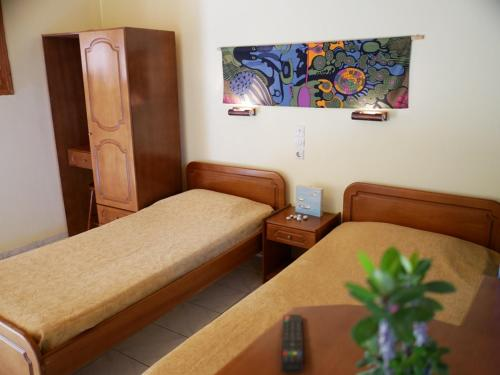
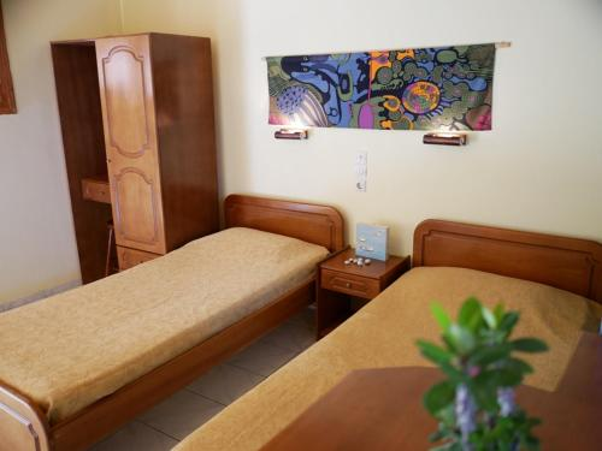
- remote control (292, 340)
